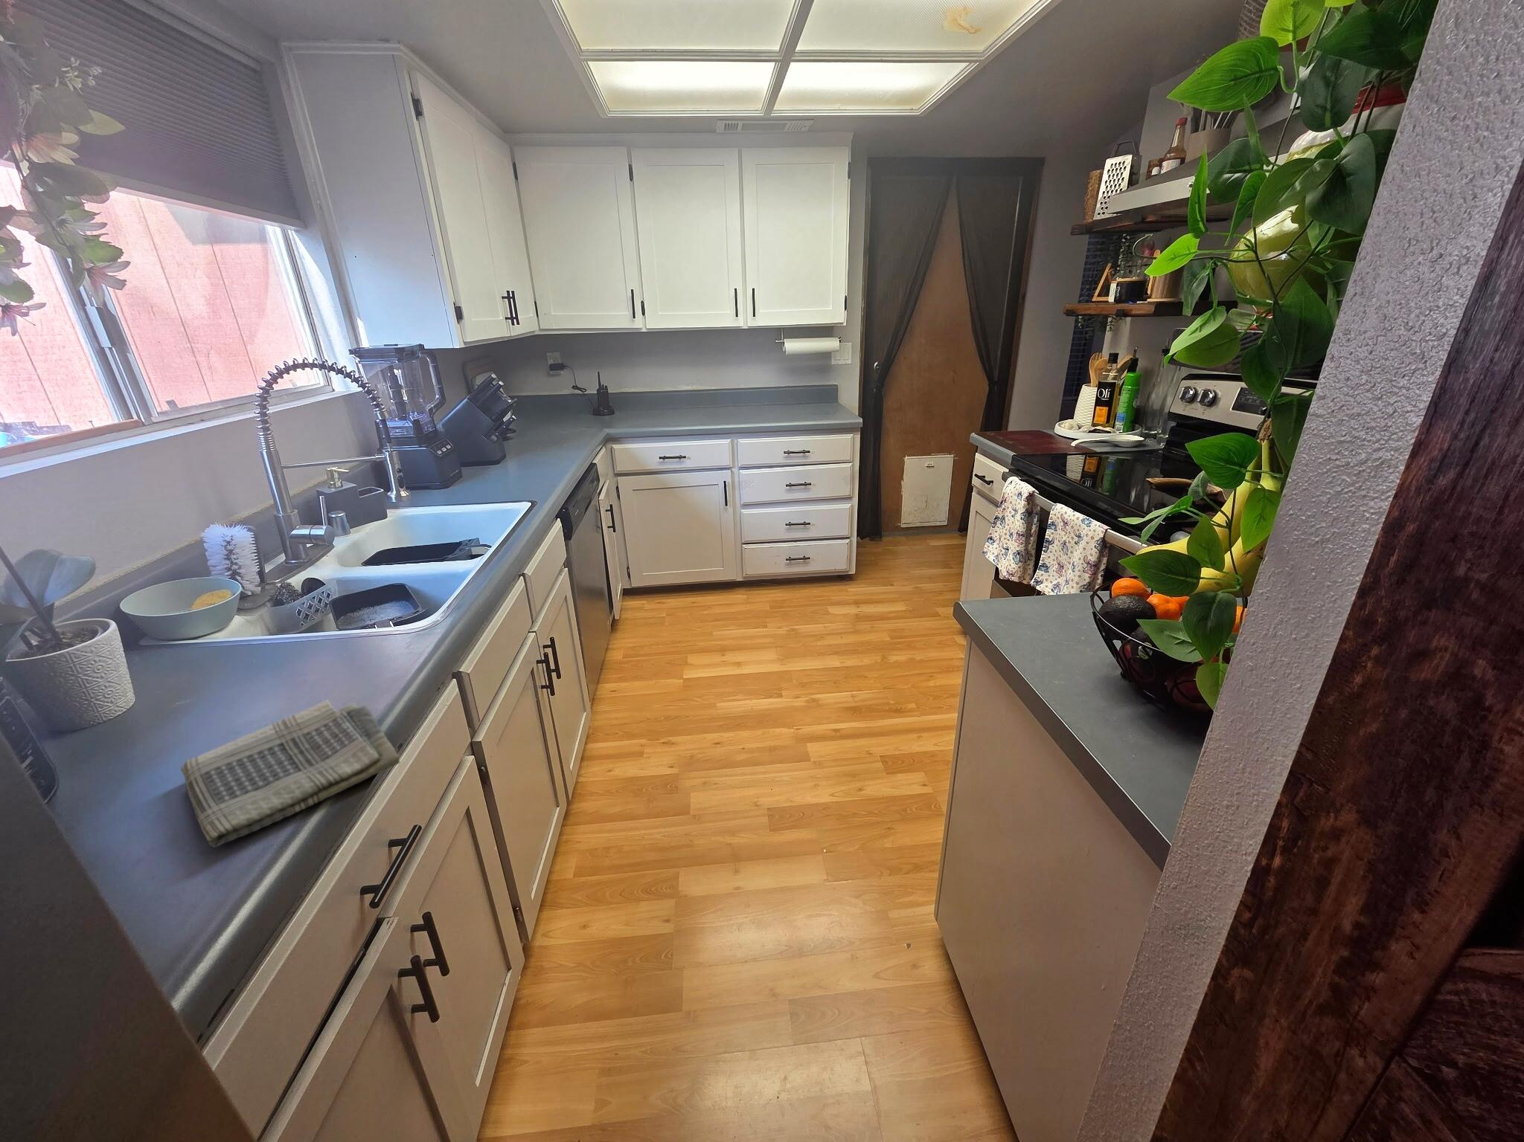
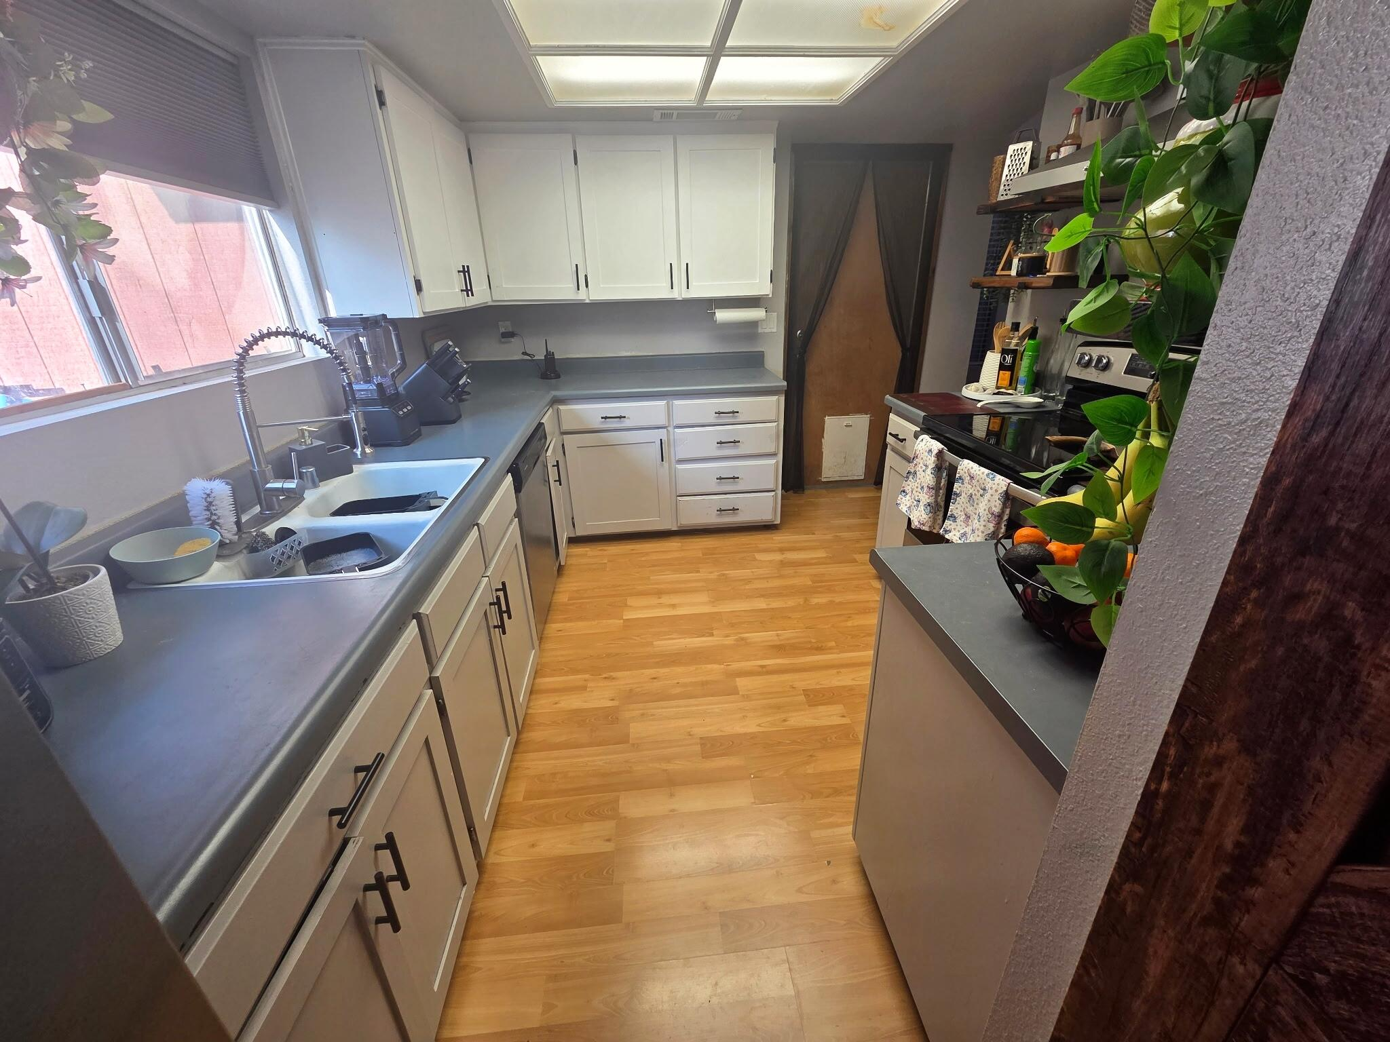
- dish towel (293, 758)
